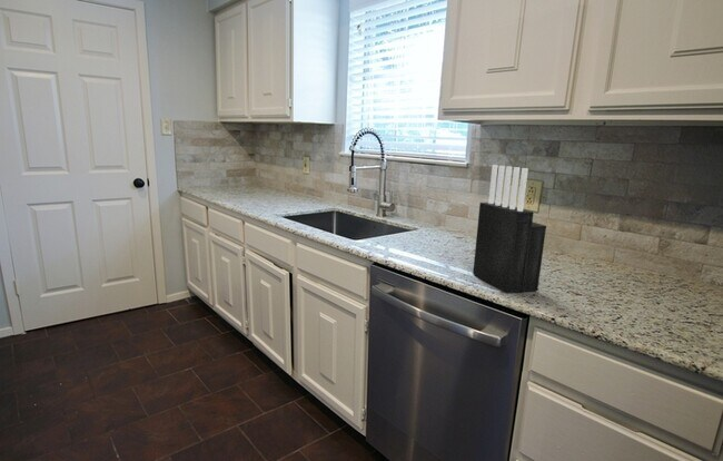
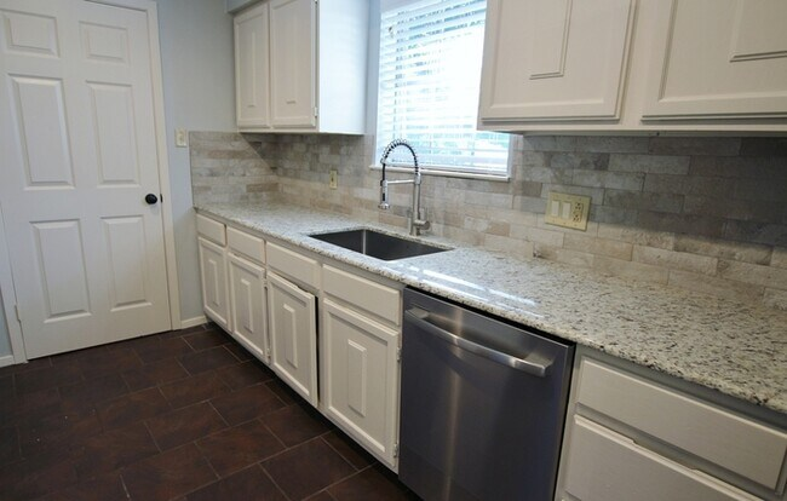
- knife block (513, 226)
